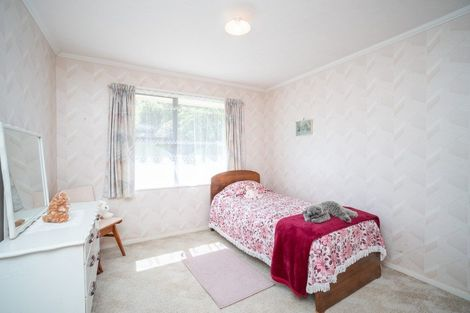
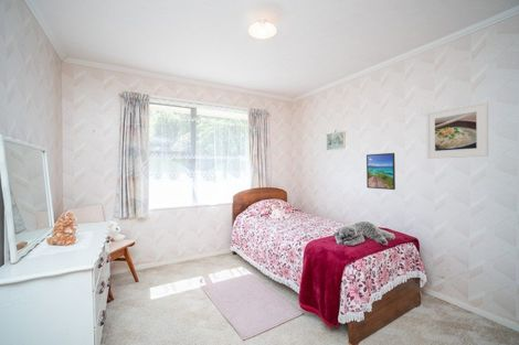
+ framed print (454, 132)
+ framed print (380, 171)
